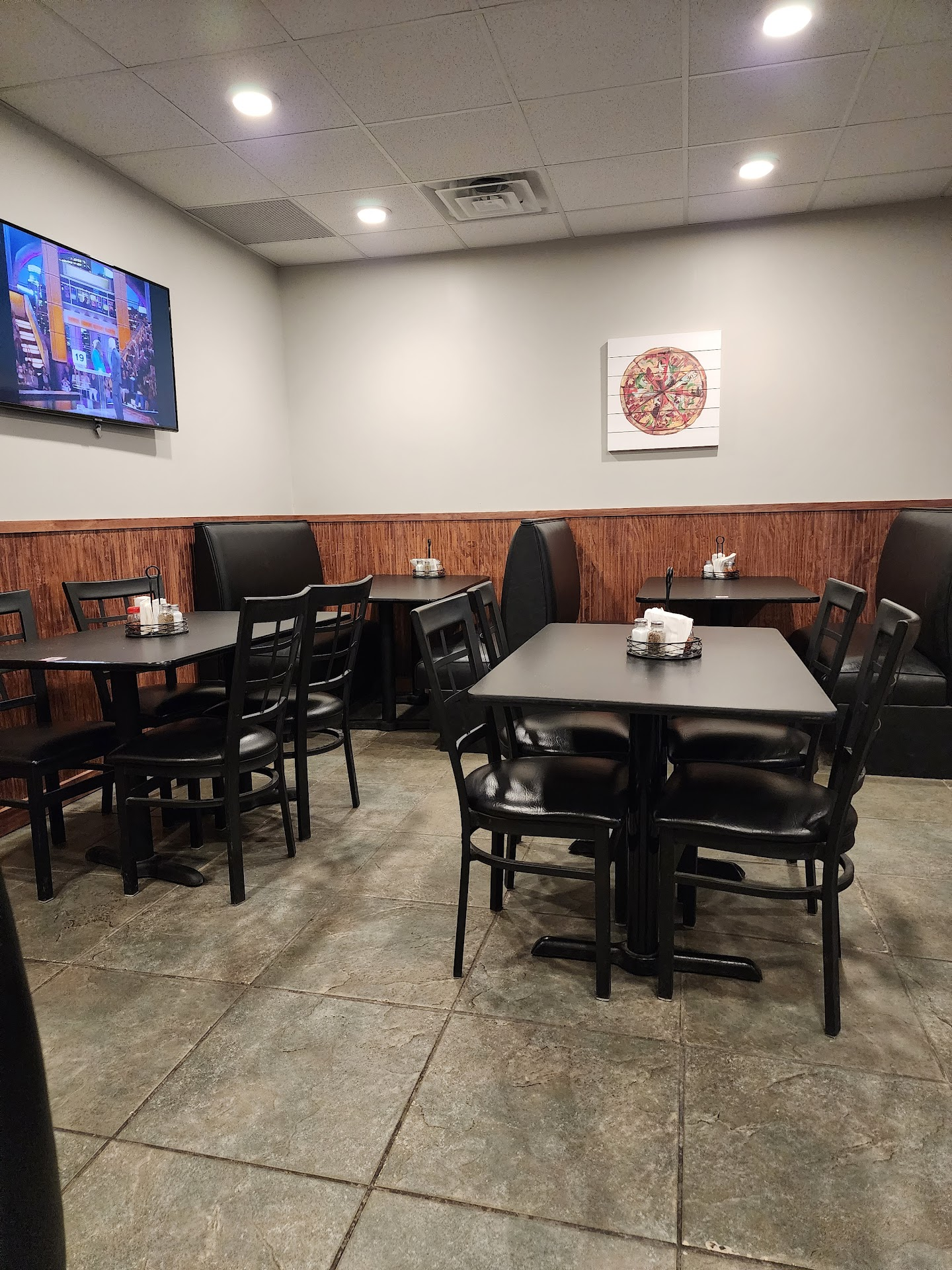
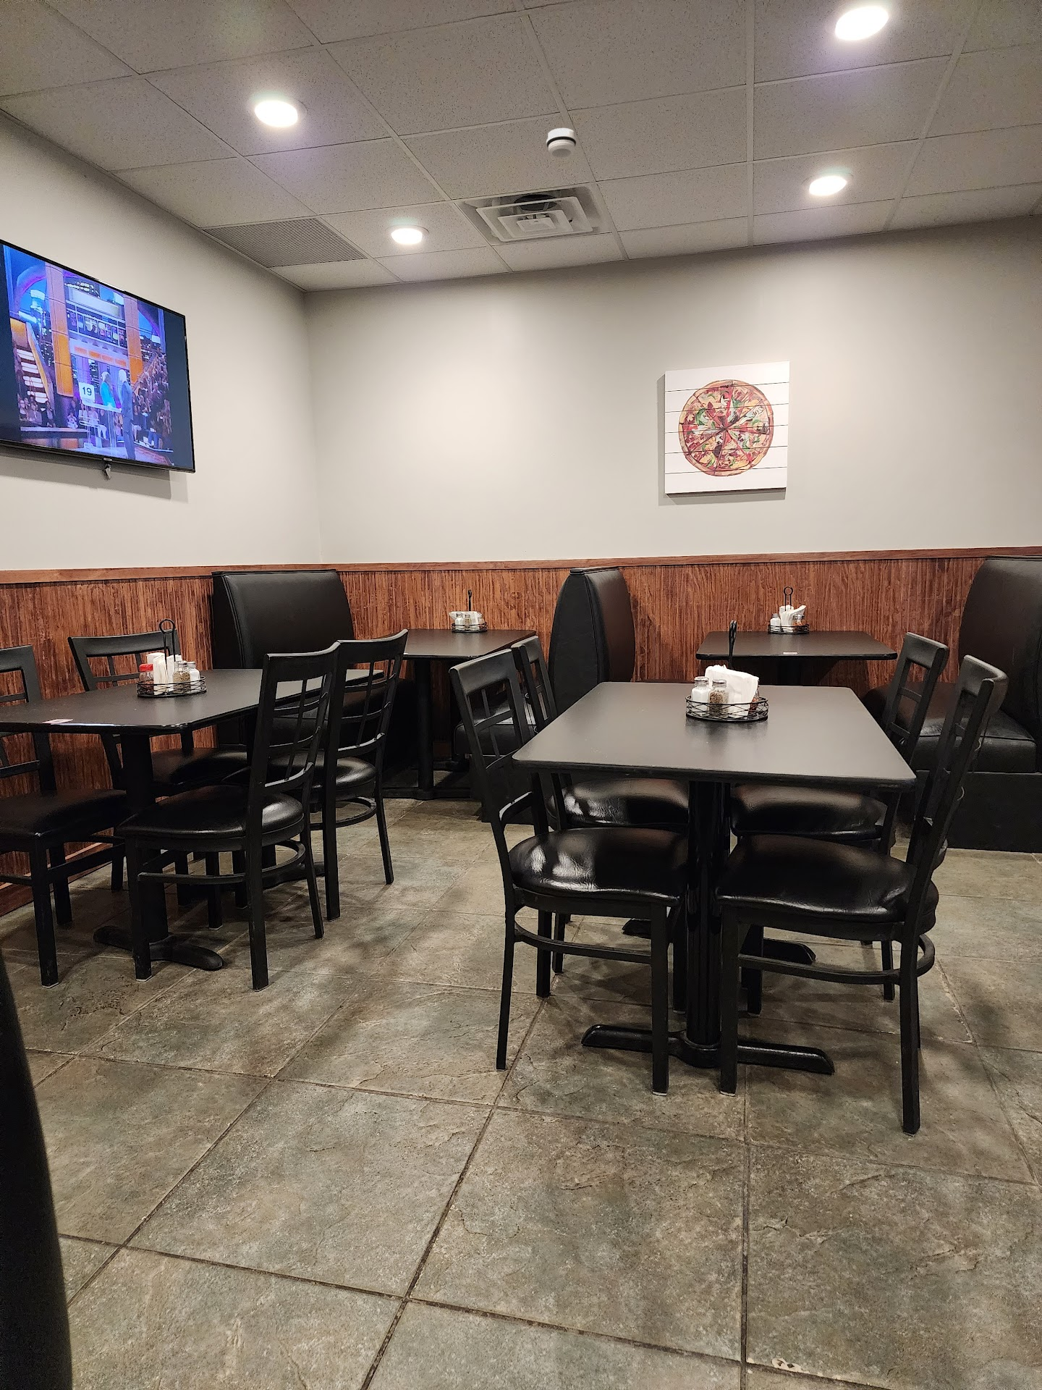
+ smoke detector (560, 143)
